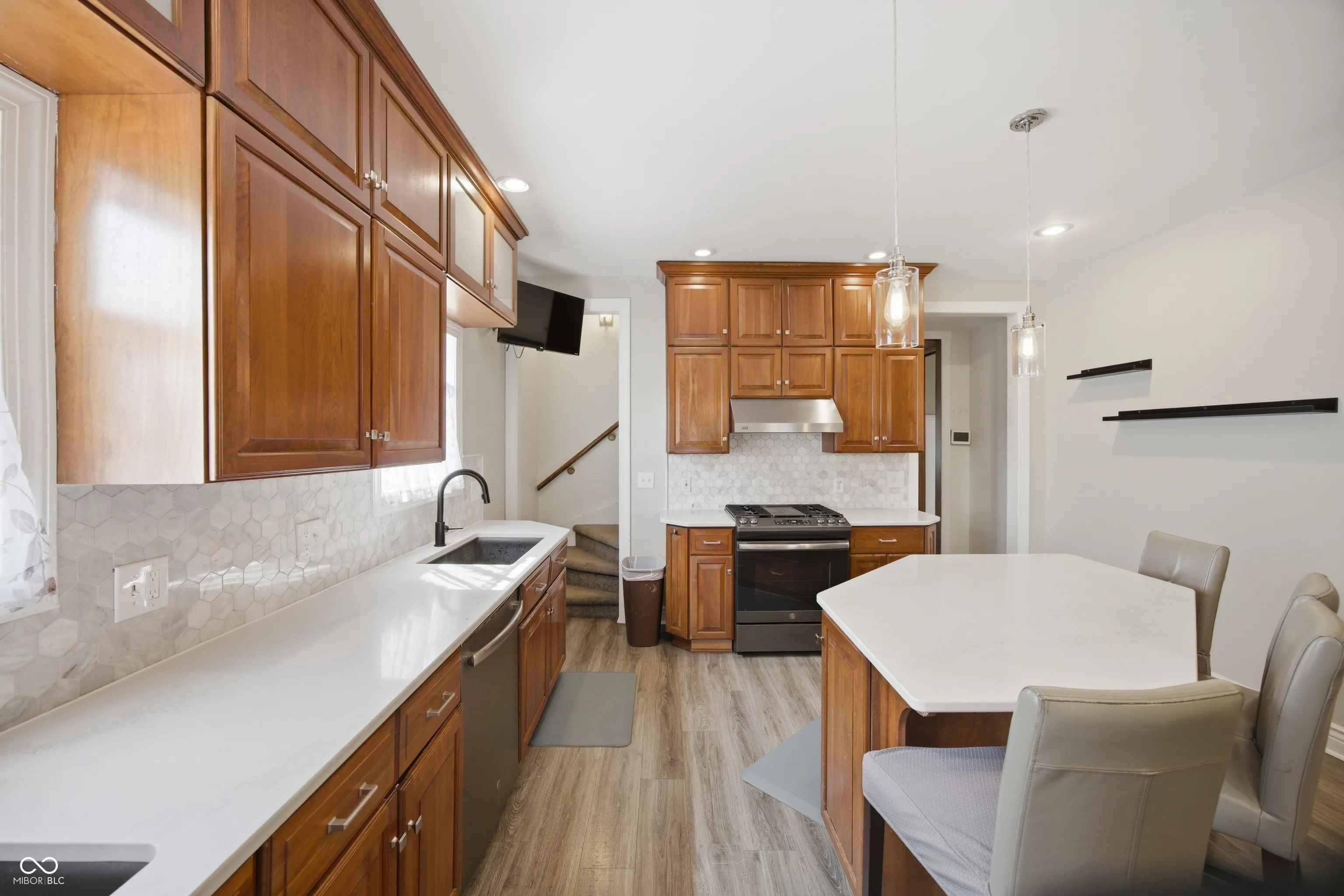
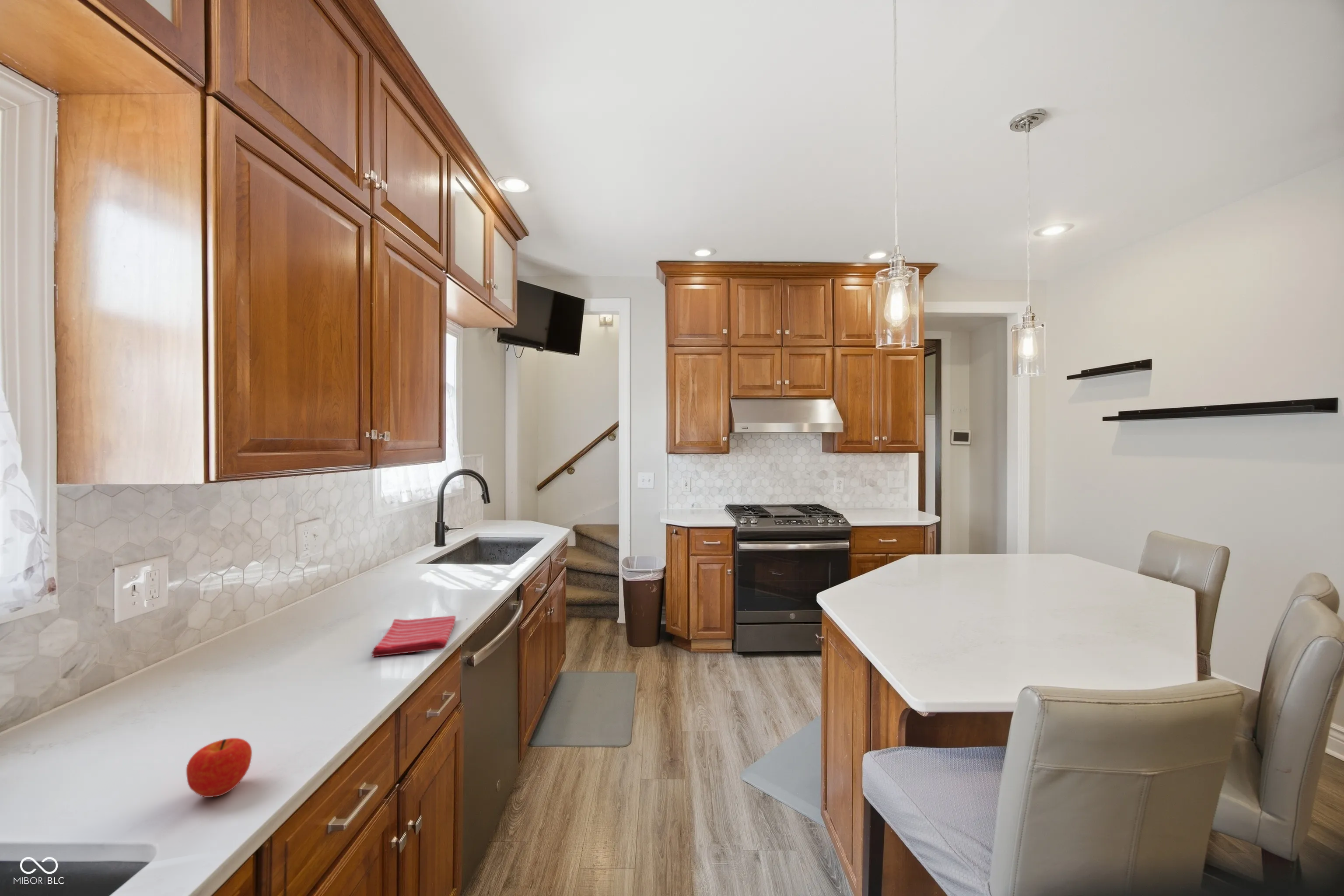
+ dish towel (417, 633)
+ fruit (220, 765)
